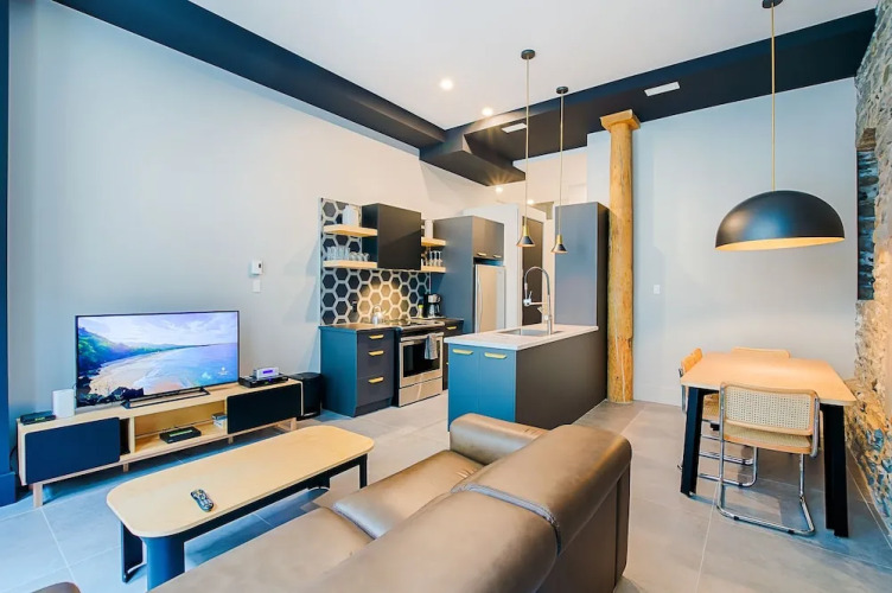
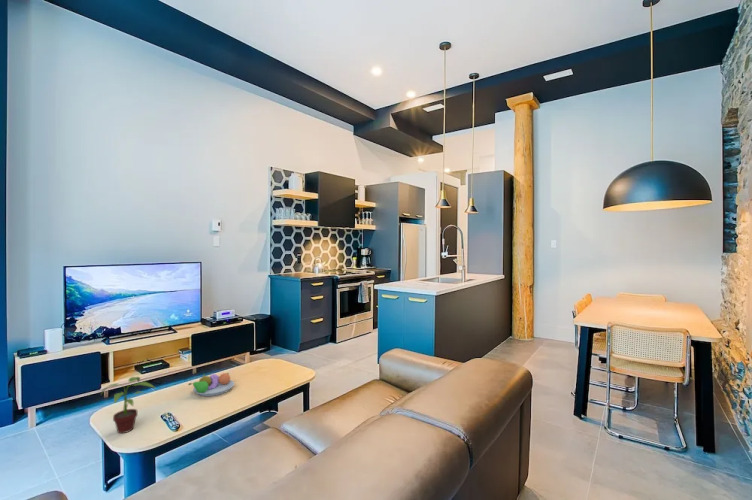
+ potted plant (127, 405)
+ fruit bowl (212, 382)
